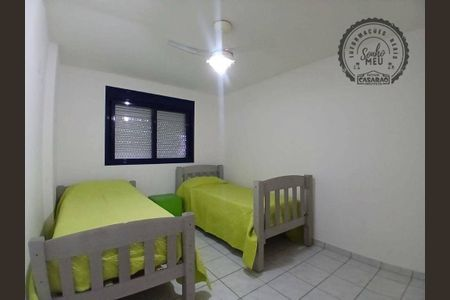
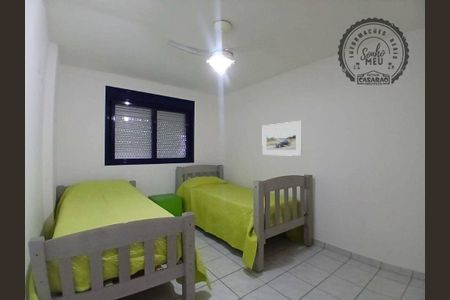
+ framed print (280, 139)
